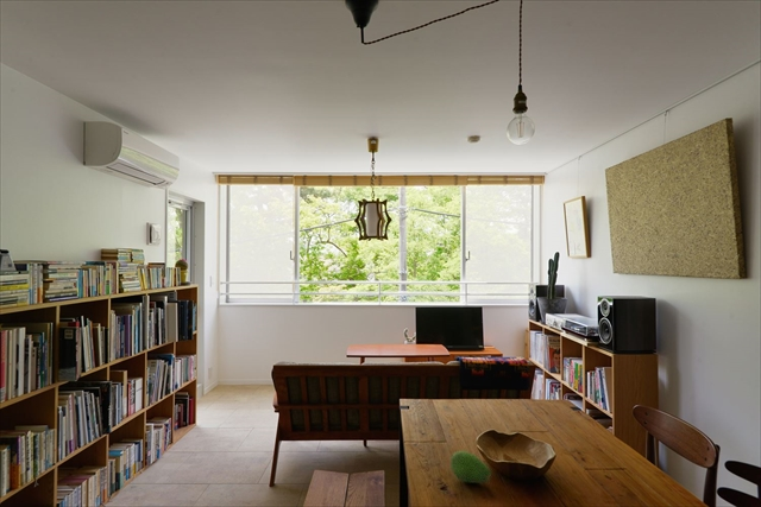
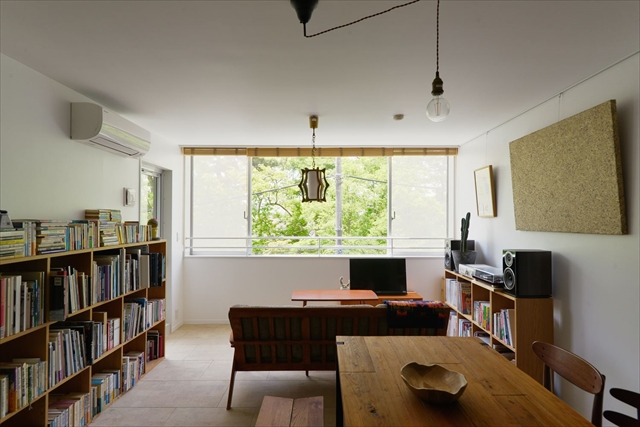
- fruit (470, 467)
